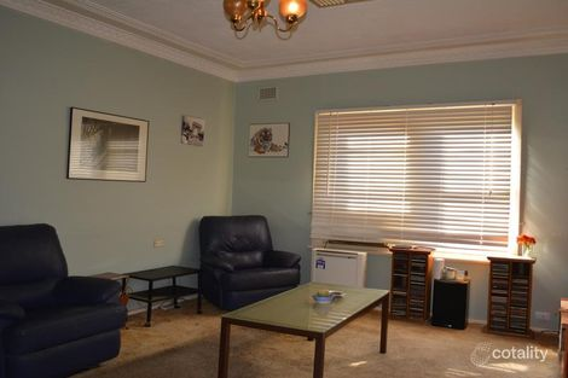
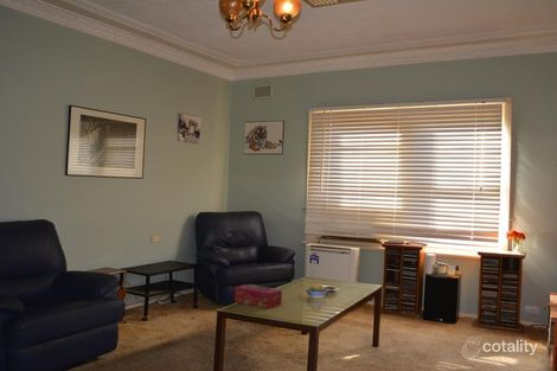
+ tissue box (257, 295)
